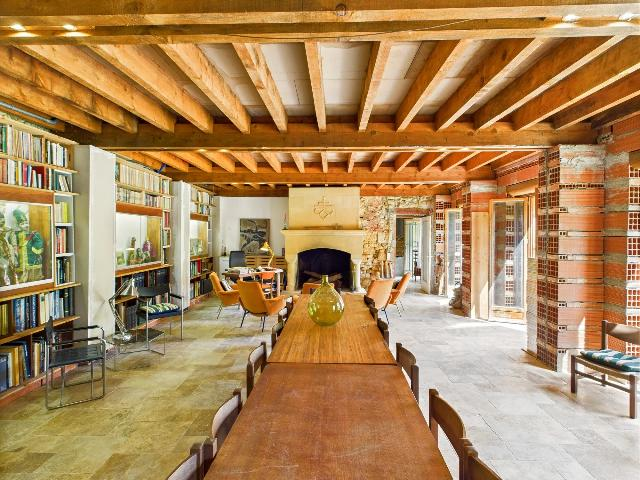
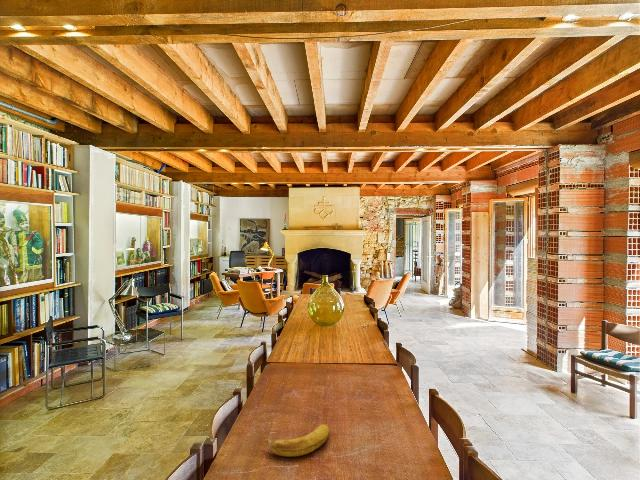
+ banana (298, 438)
